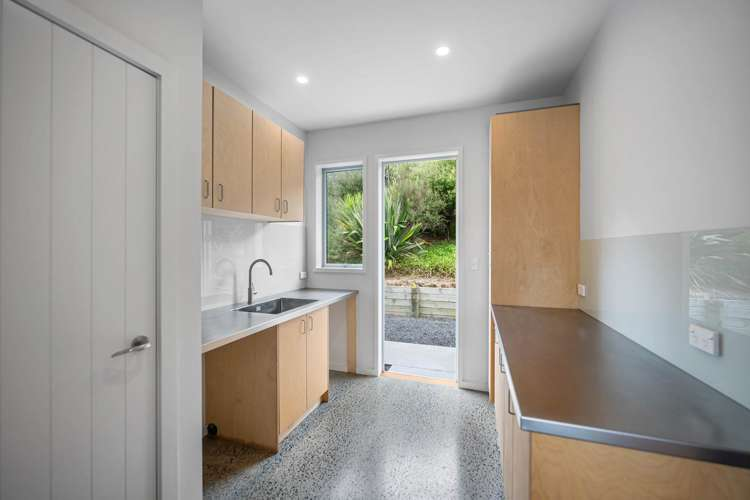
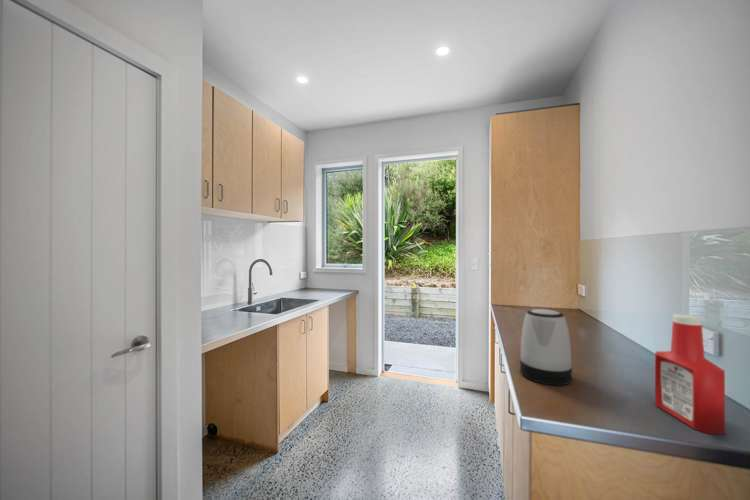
+ kettle (545, 341)
+ soap bottle (687, 366)
